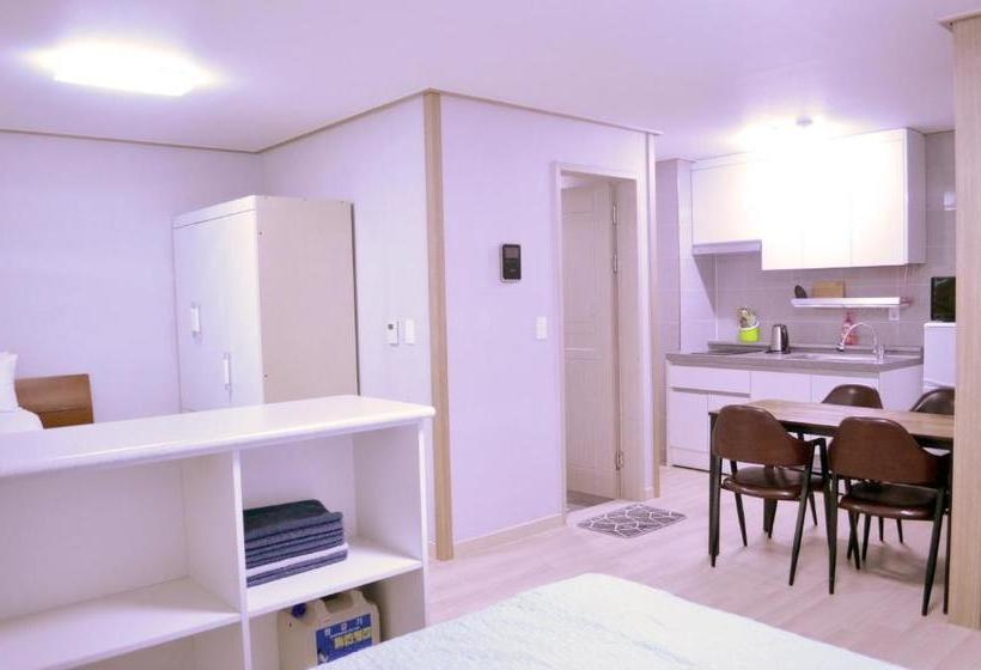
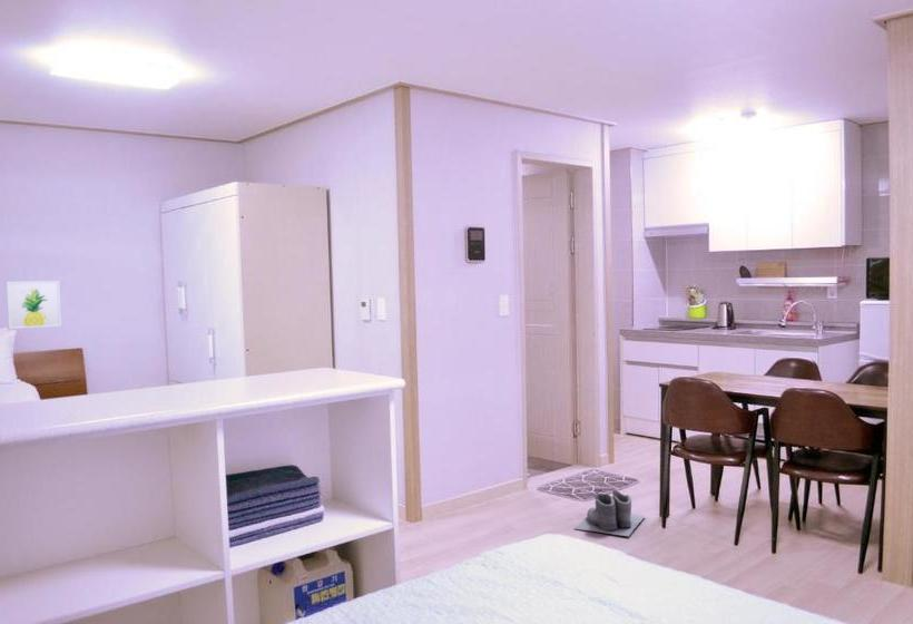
+ wall art (33, 304)
+ boots (610, 506)
